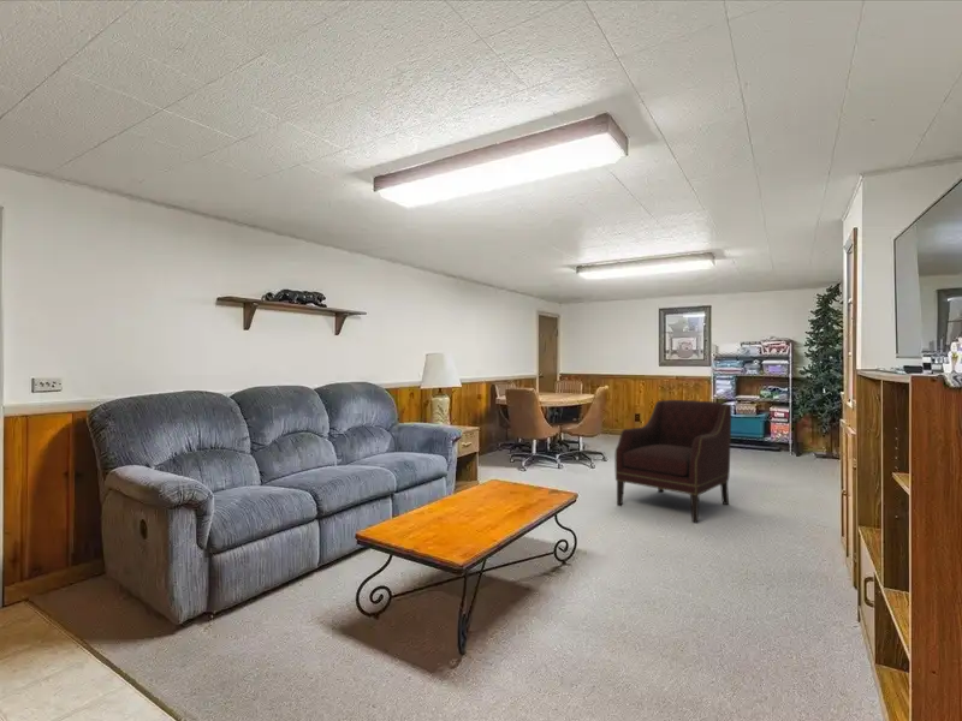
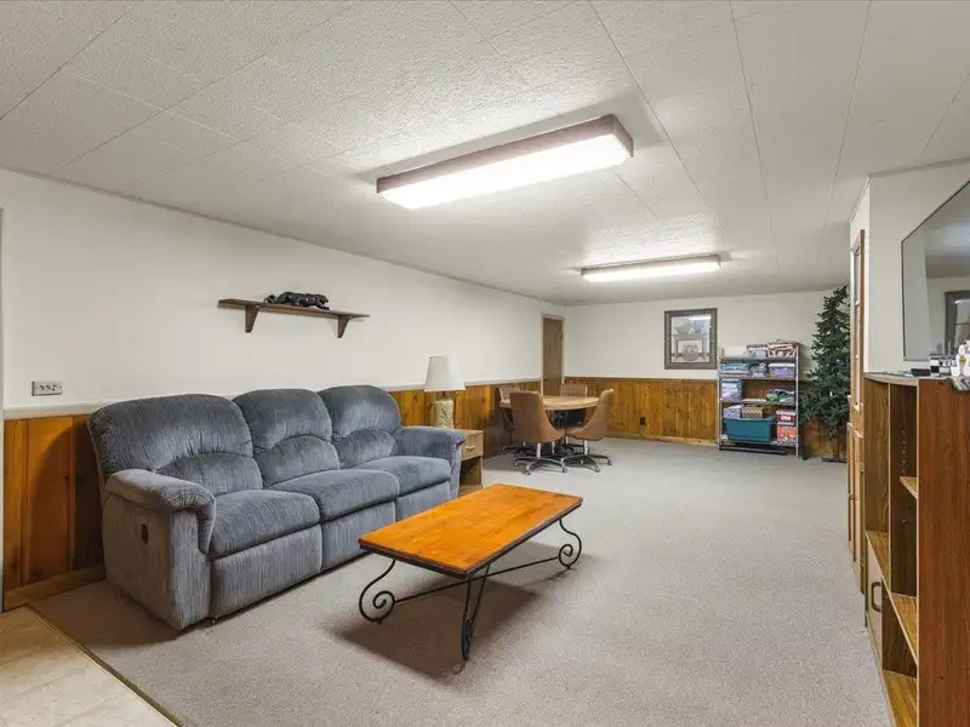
- armchair (675, 453)
